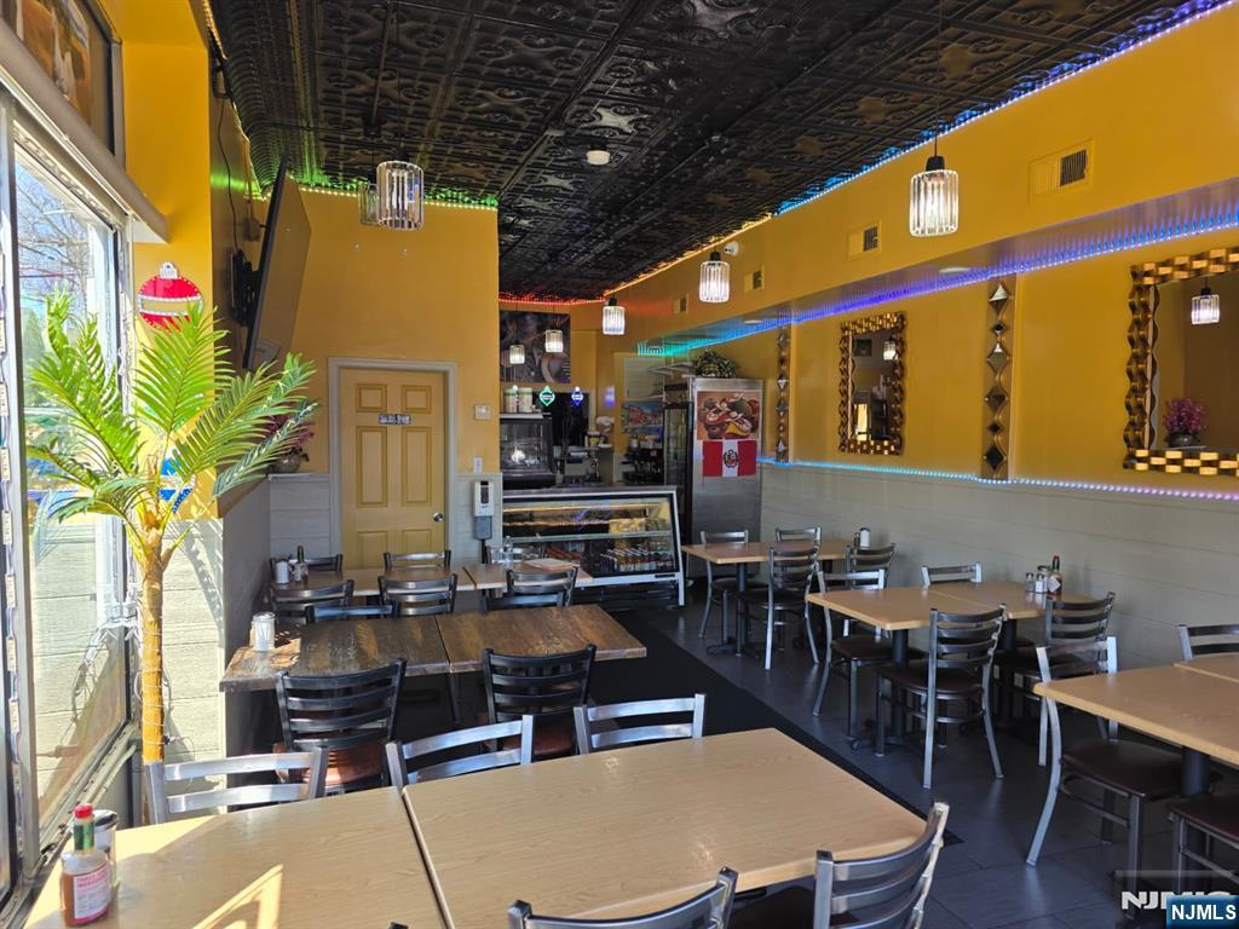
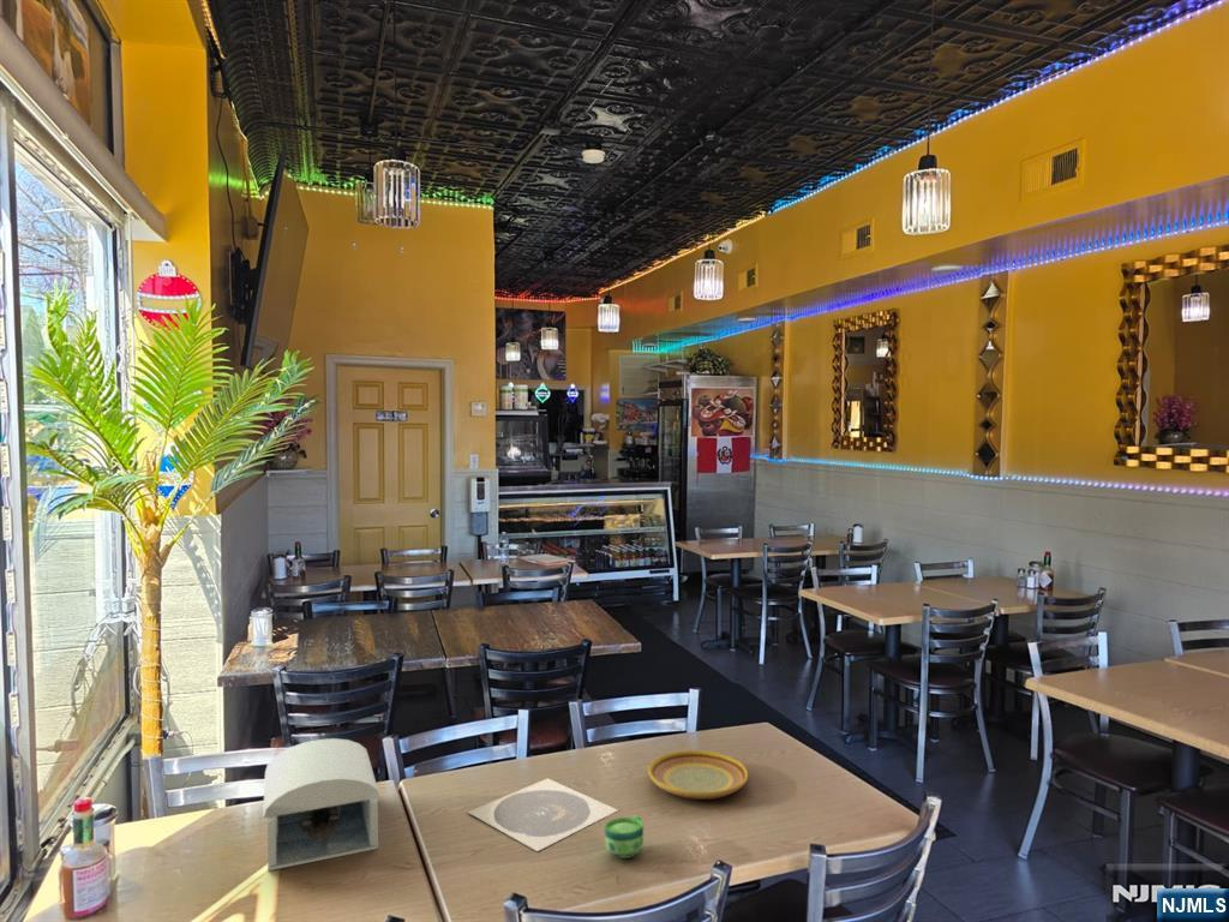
+ cup (625, 834)
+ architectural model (320, 795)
+ plate (697, 776)
+ plate (542, 810)
